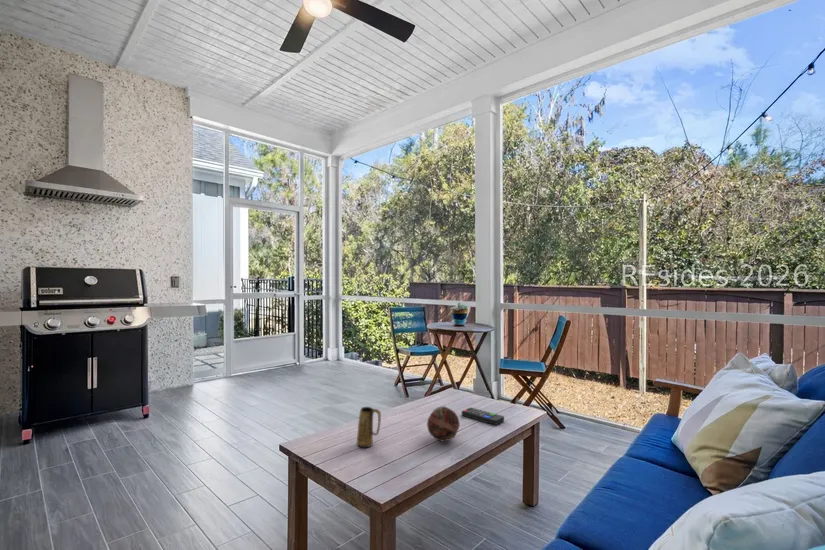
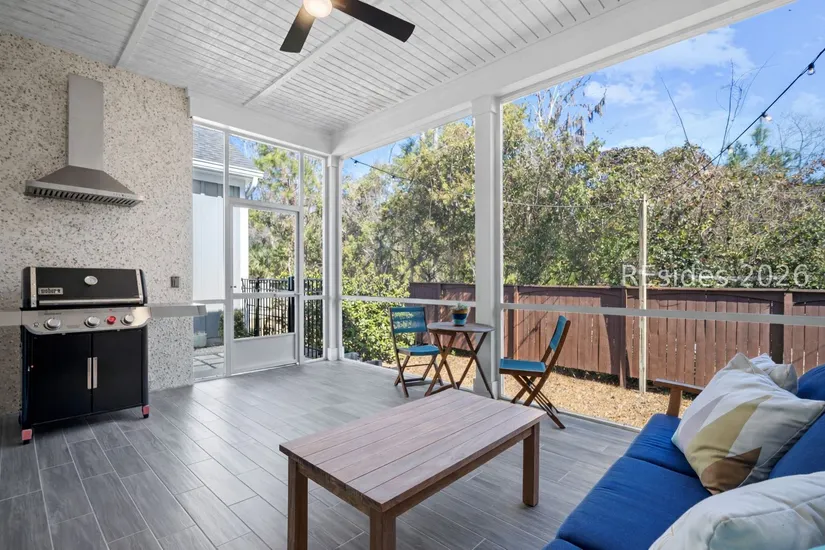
- remote control (482, 415)
- decorative ball (443, 423)
- mug (368, 427)
